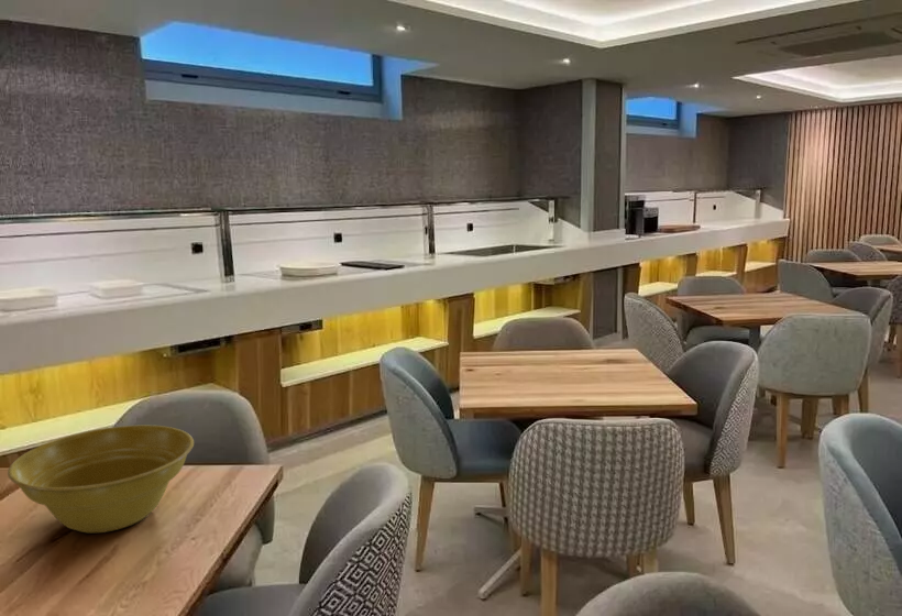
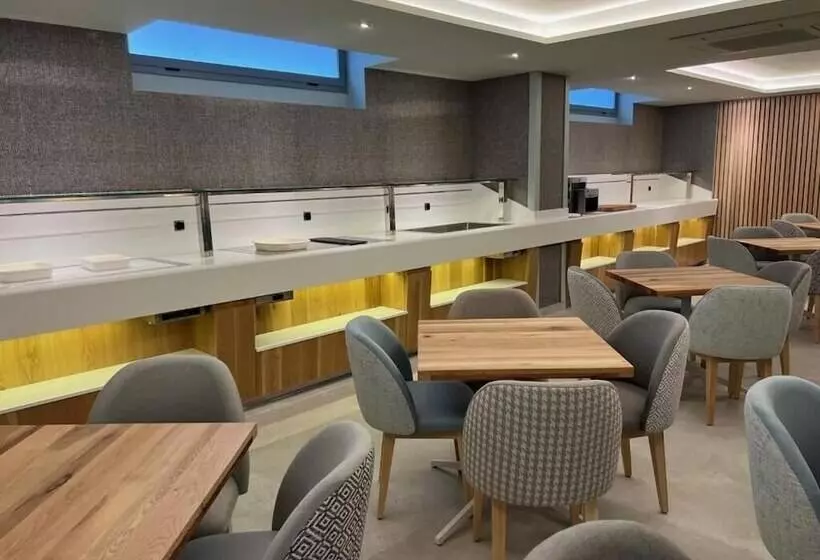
- planter bowl (109, 484)
